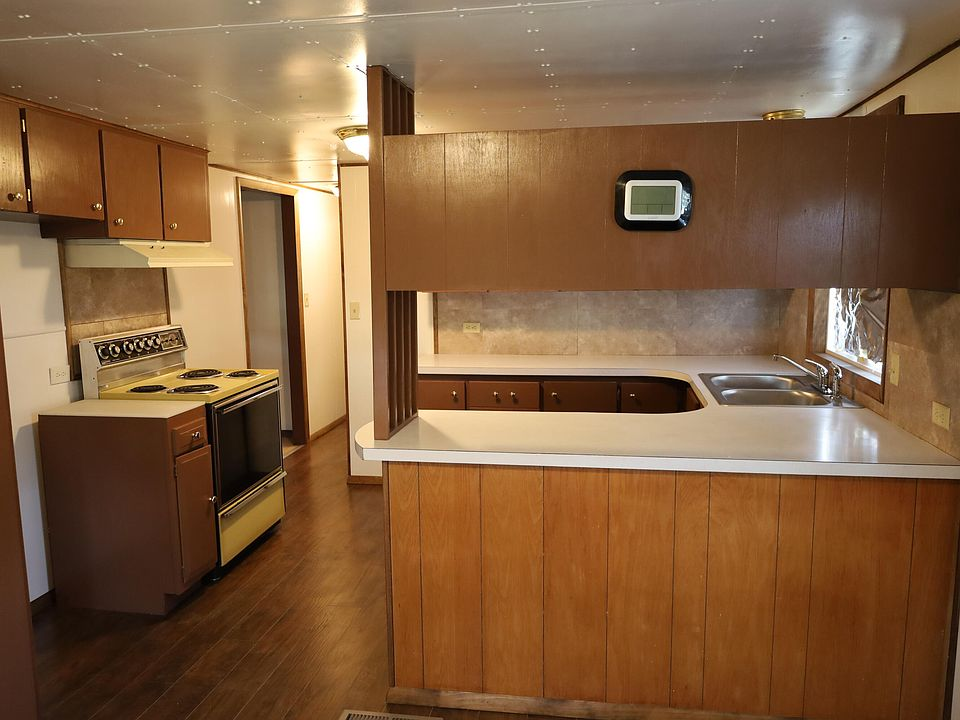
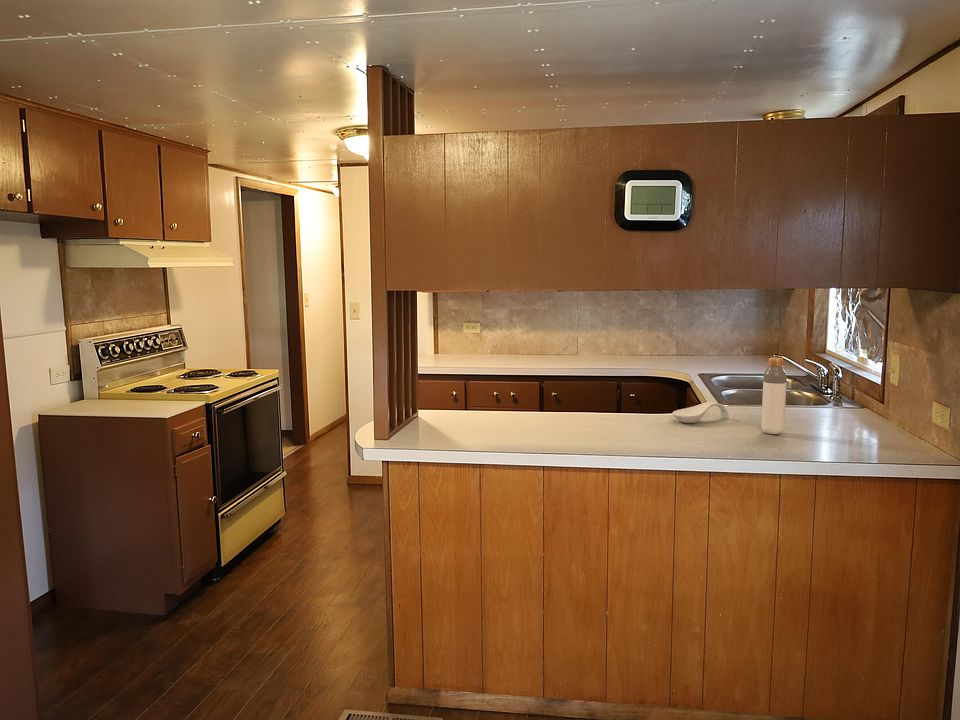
+ spoon rest (700, 411)
+ bottle (774, 395)
